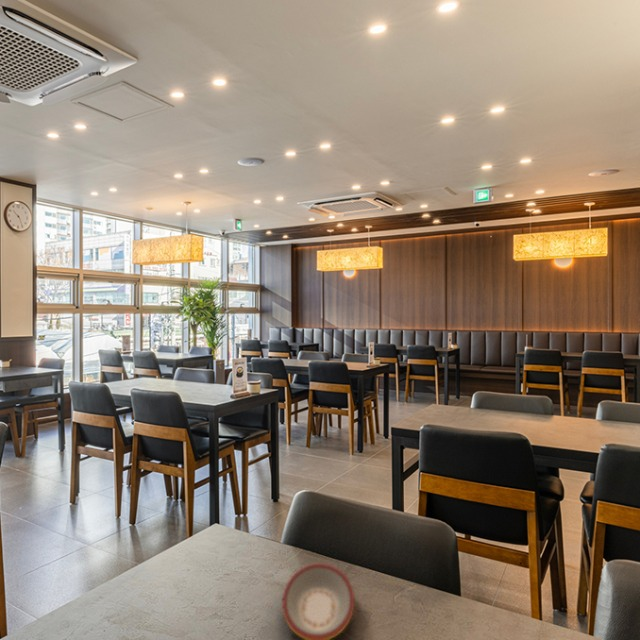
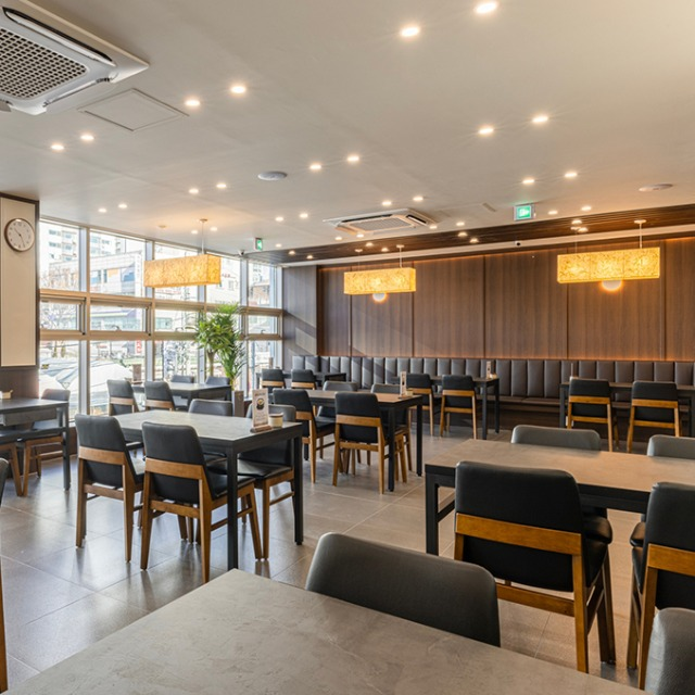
- plate (318, 602)
